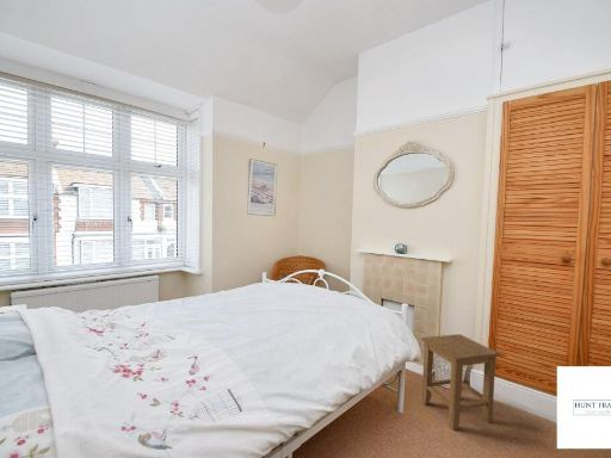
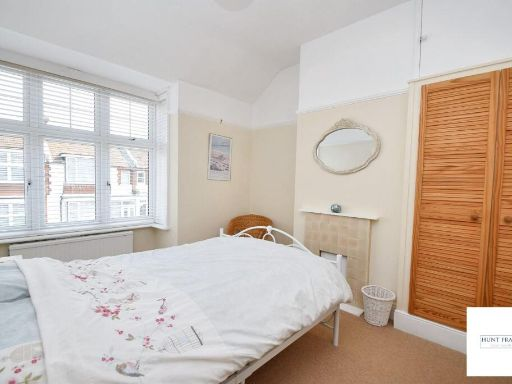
- stool (456, 378)
